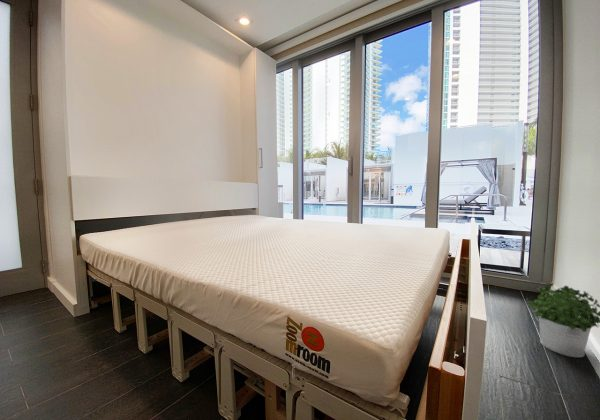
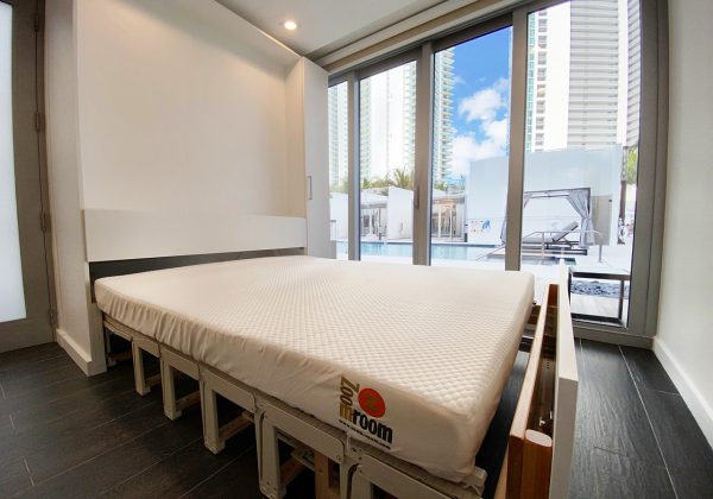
- potted plant (560, 315)
